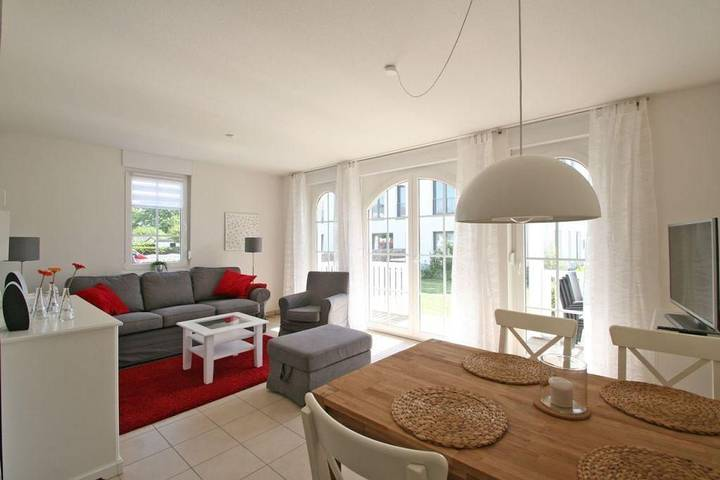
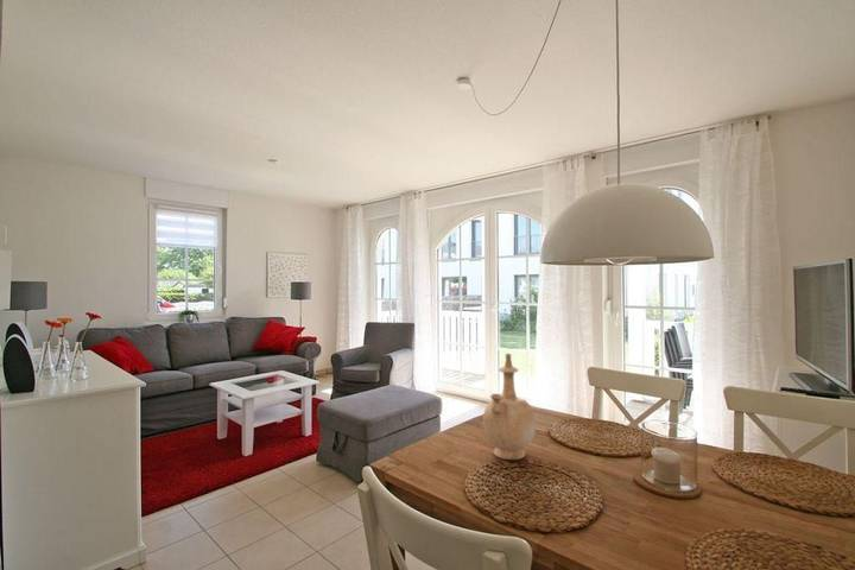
+ vase (508, 403)
